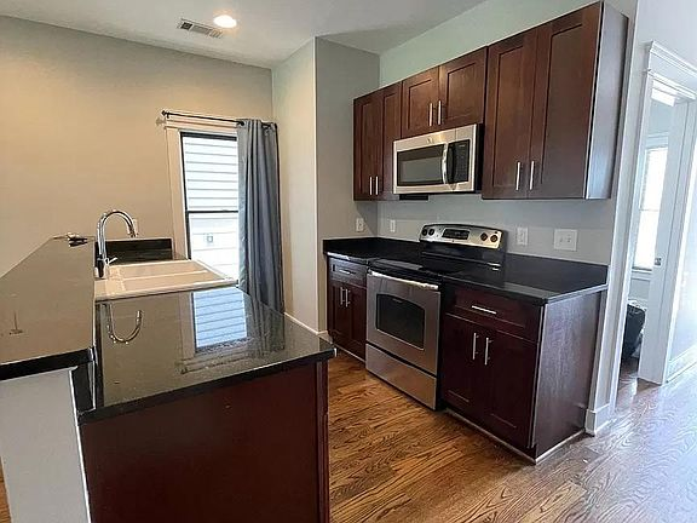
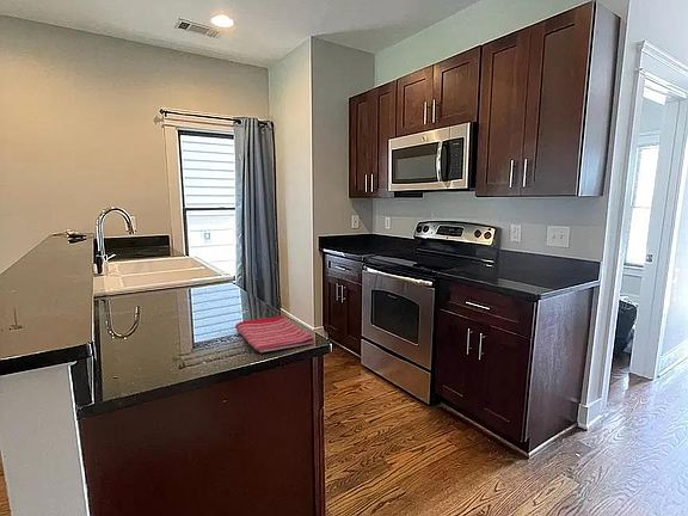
+ dish towel (272, 332)
